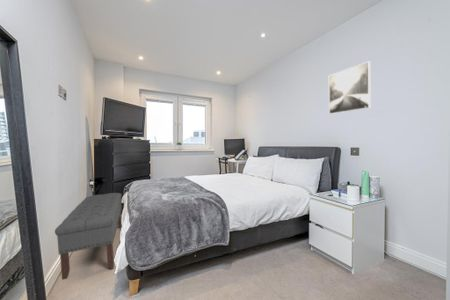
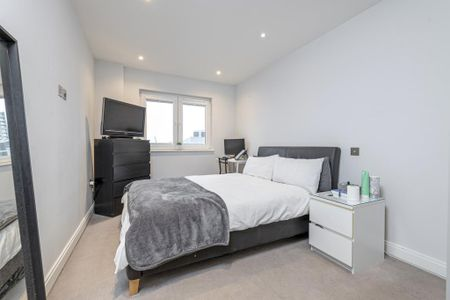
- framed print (347, 90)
- bench (97, 225)
